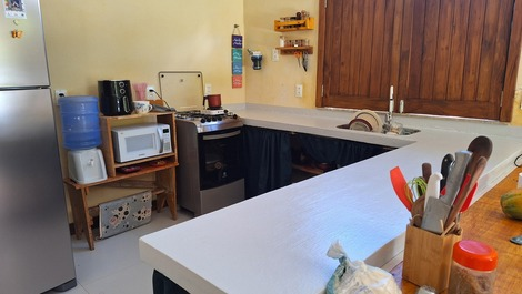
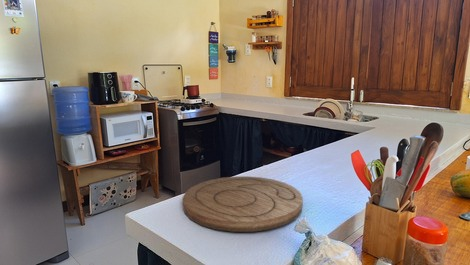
+ cutting board (242, 199)
